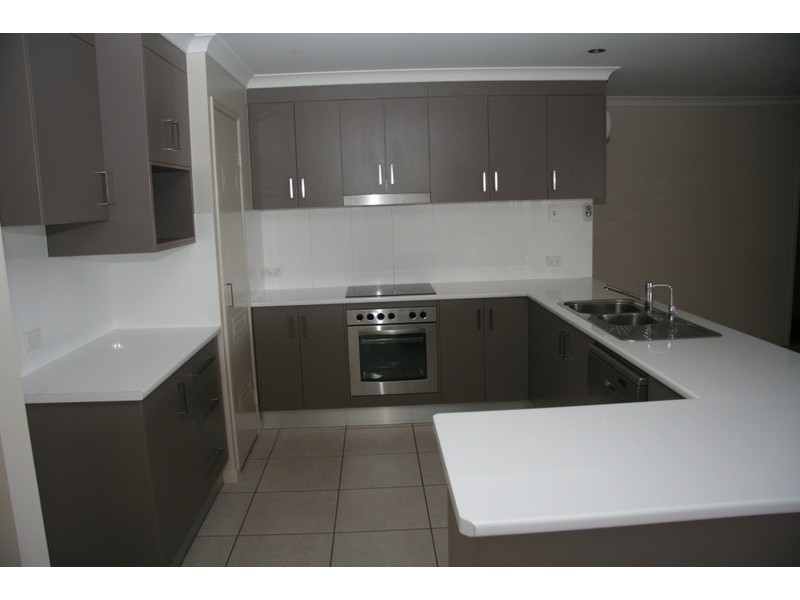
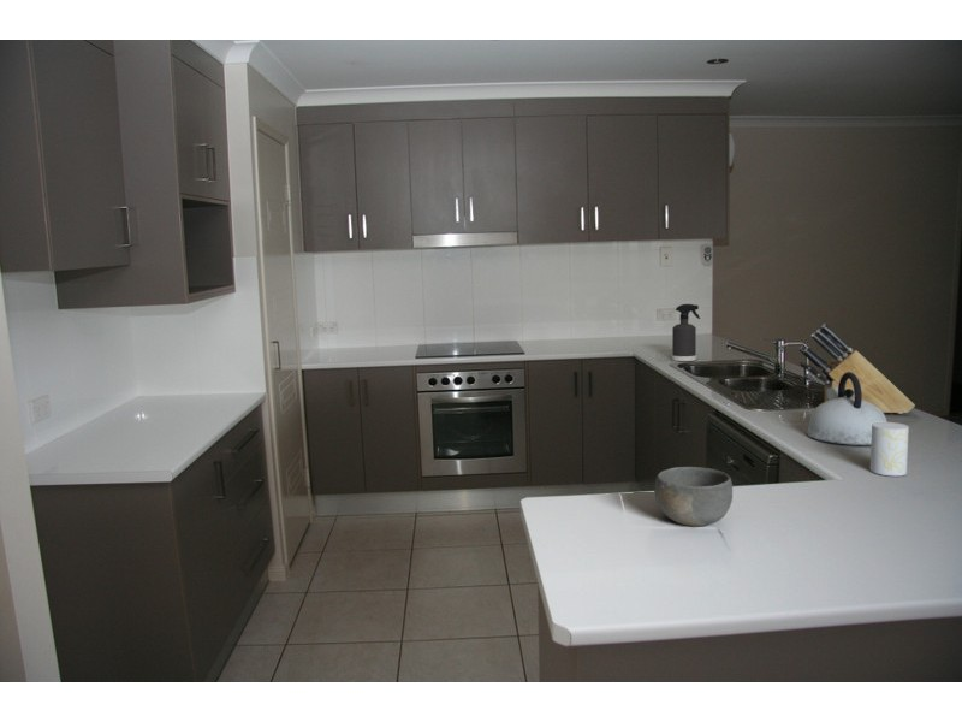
+ kettle (847, 403)
+ spray bottle (685, 331)
+ knife block (854, 367)
+ cup (889, 448)
+ bowl (693, 498)
